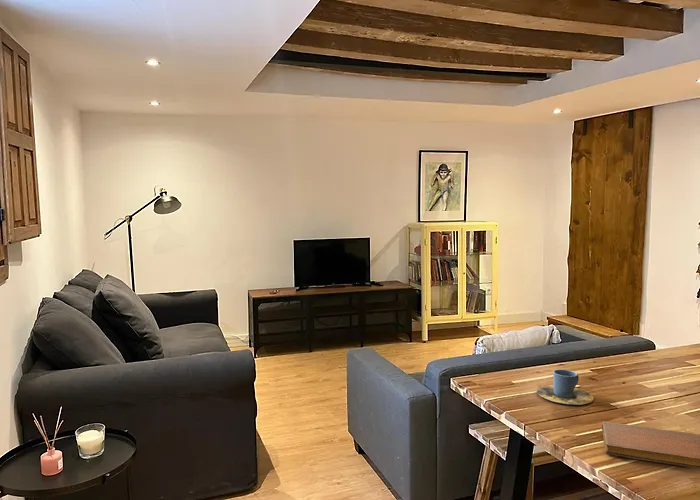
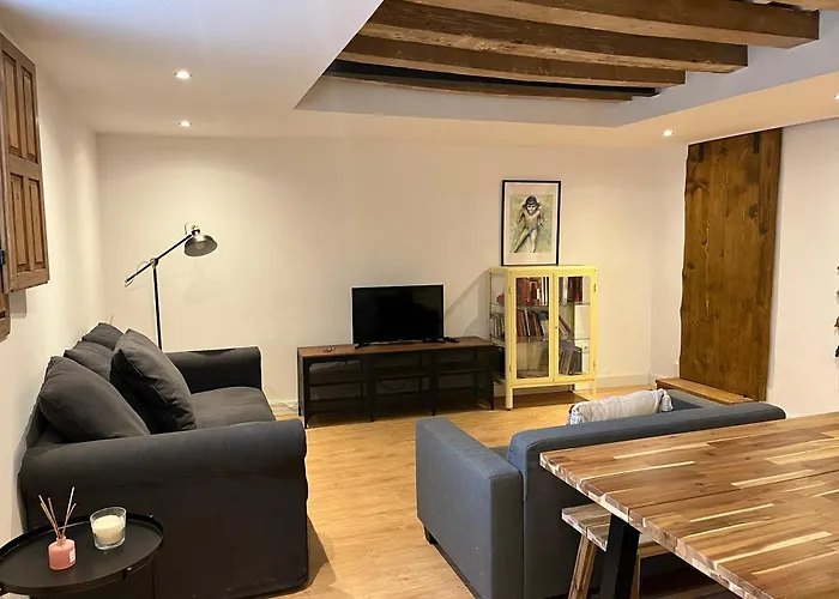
- notebook (654, 443)
- cup (564, 383)
